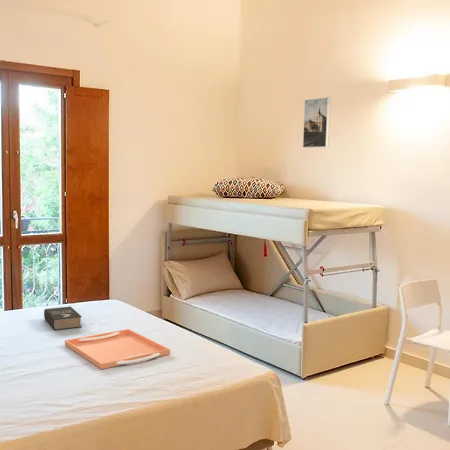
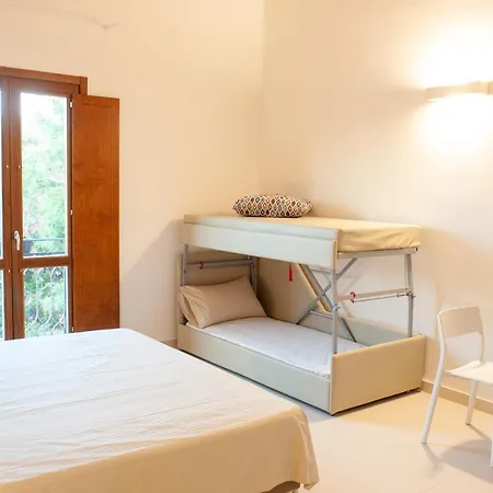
- book (62, 317)
- serving tray (116, 347)
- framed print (316, 123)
